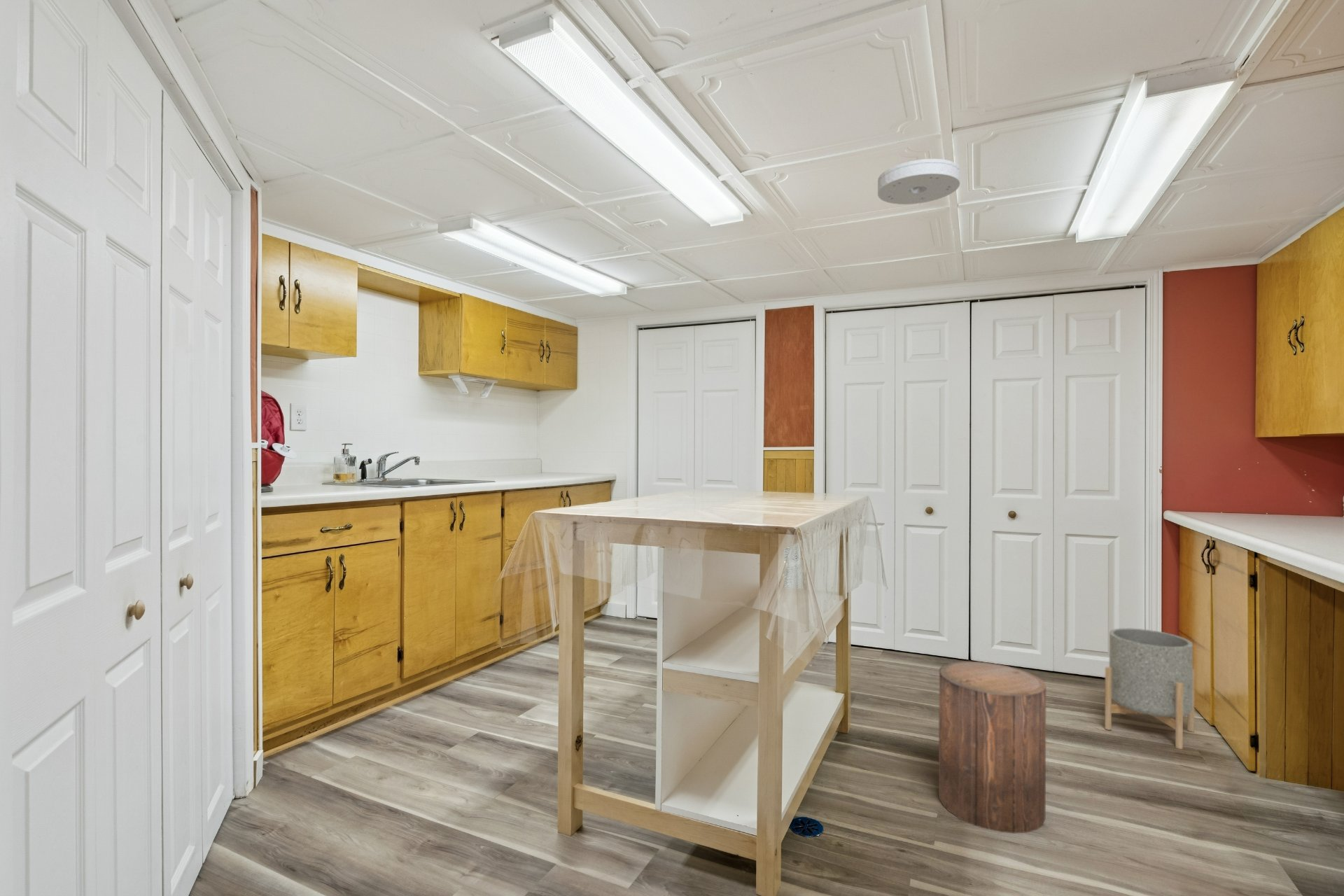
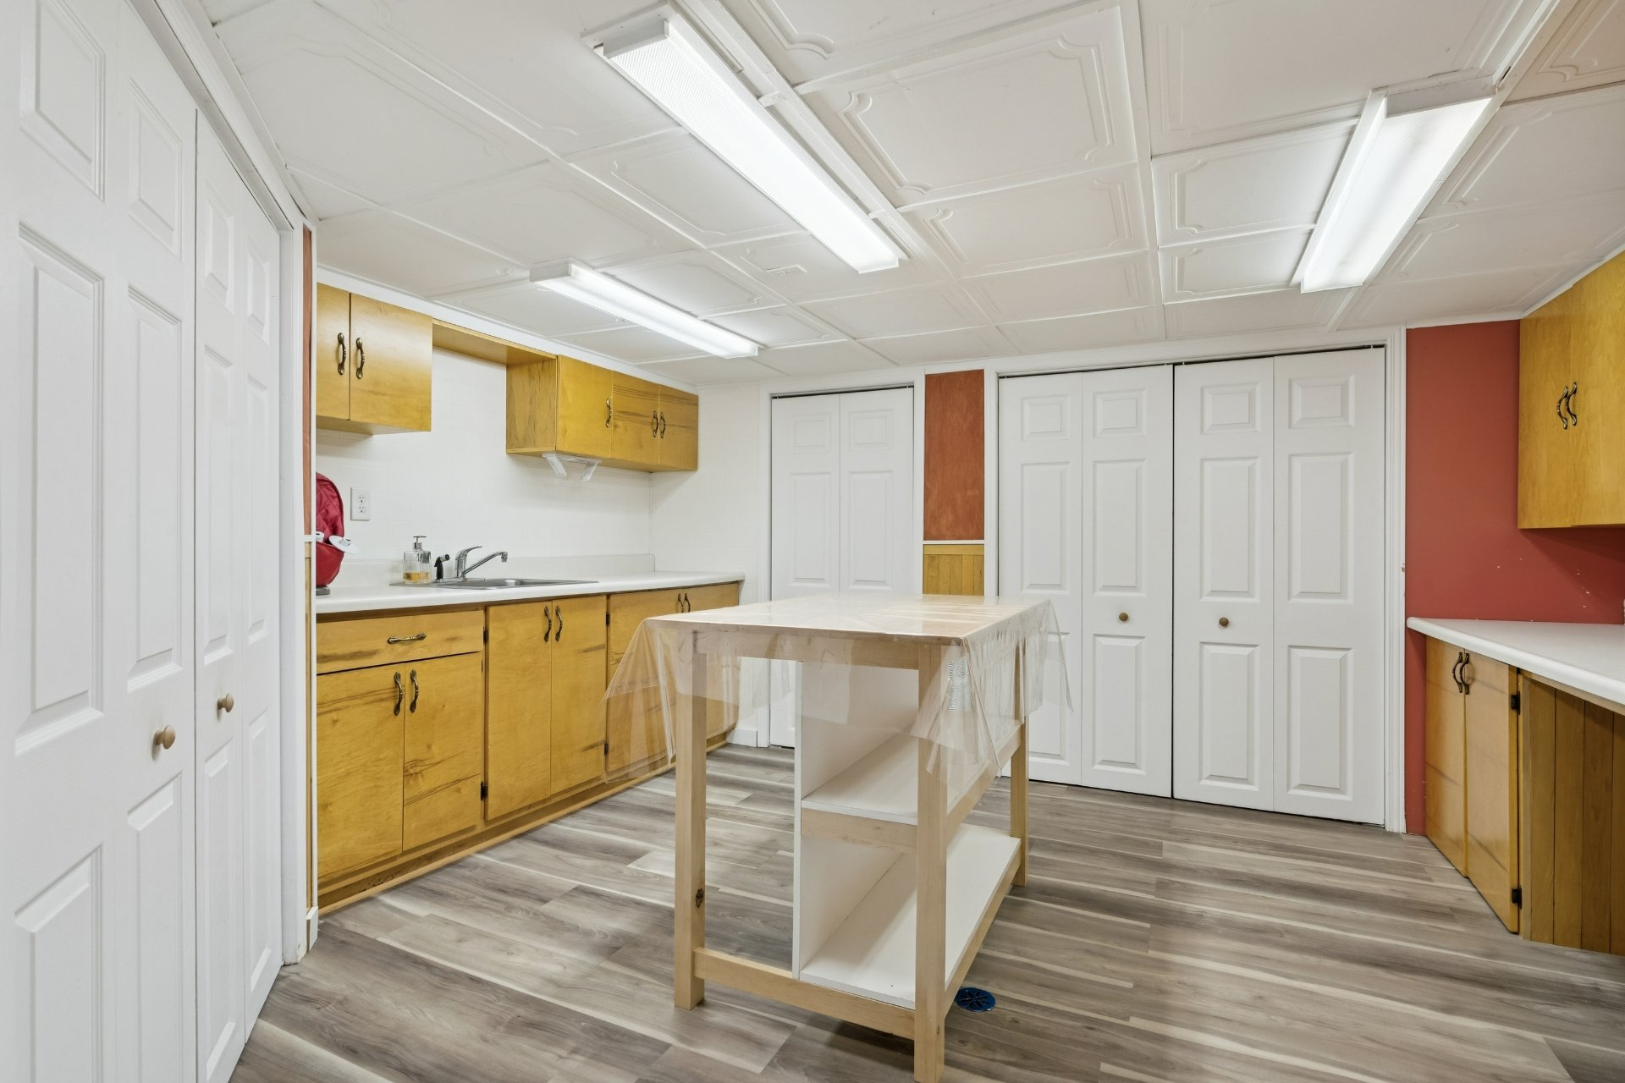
- stool (990, 741)
- planter (1149, 683)
- smoke detector (918, 183)
